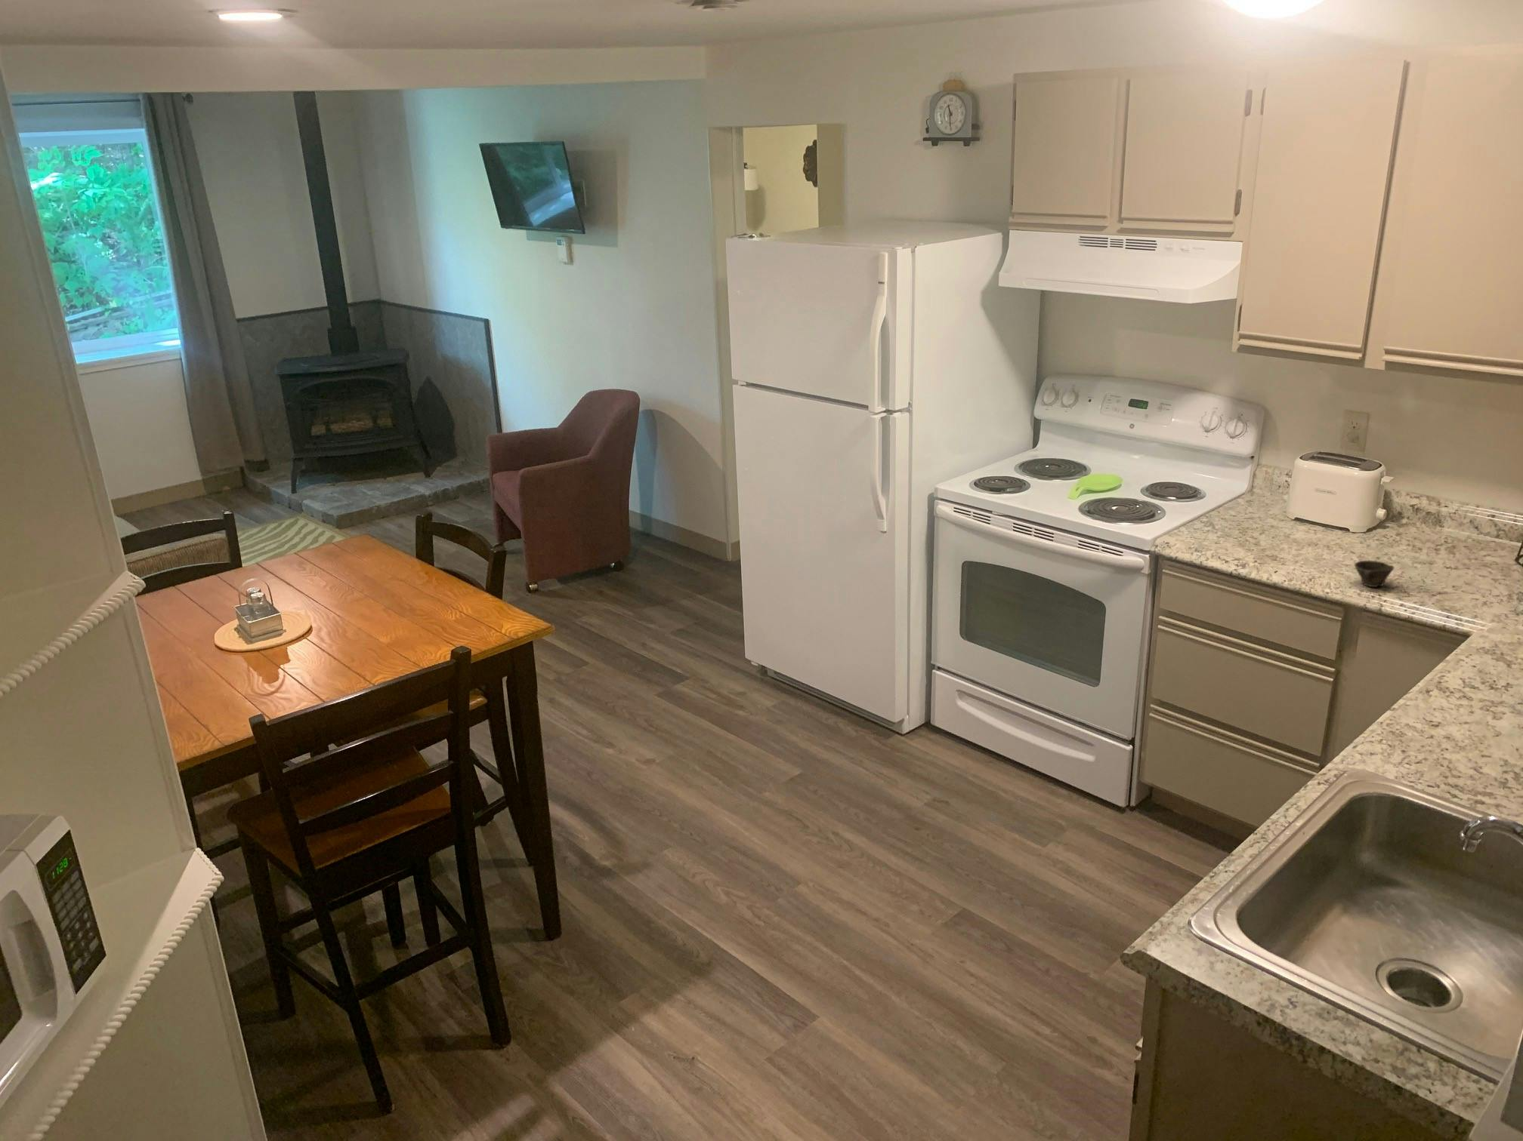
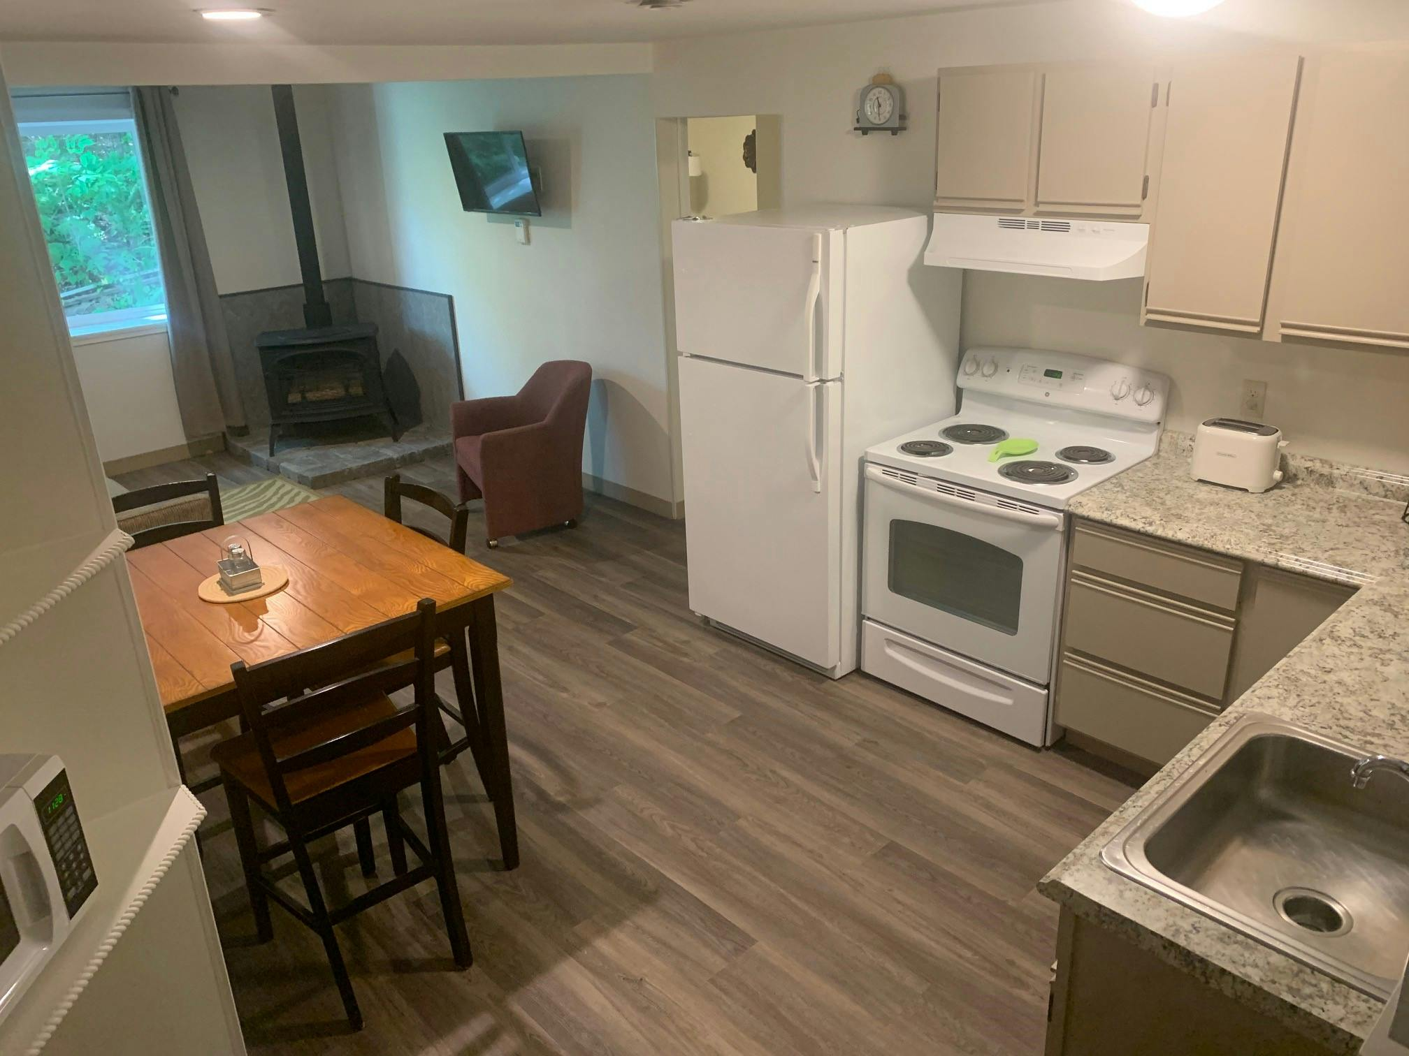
- cup (1371, 575)
